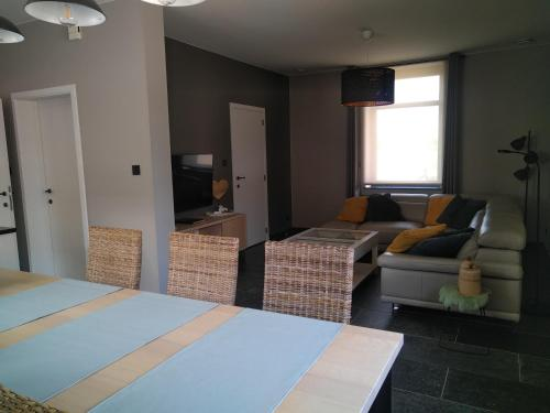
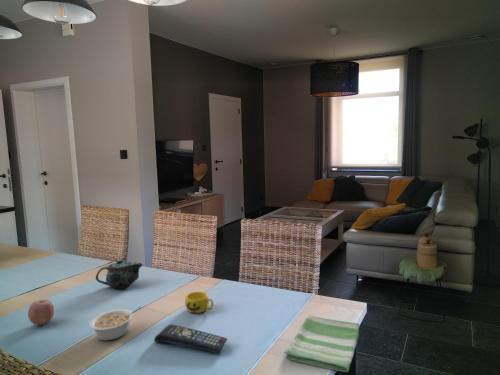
+ fruit (41, 312)
+ dish towel (324, 339)
+ remote control (190, 338)
+ cup (200, 303)
+ legume (113, 323)
+ chinaware (119, 272)
